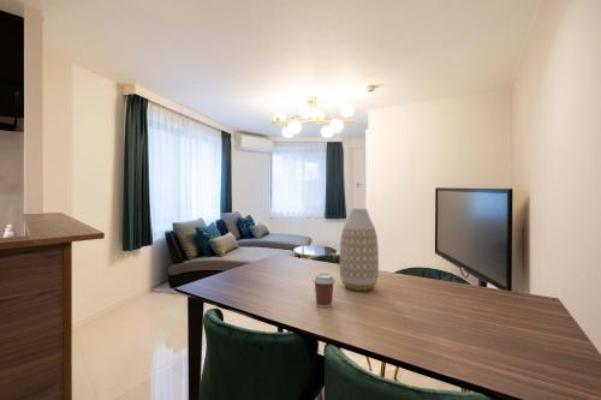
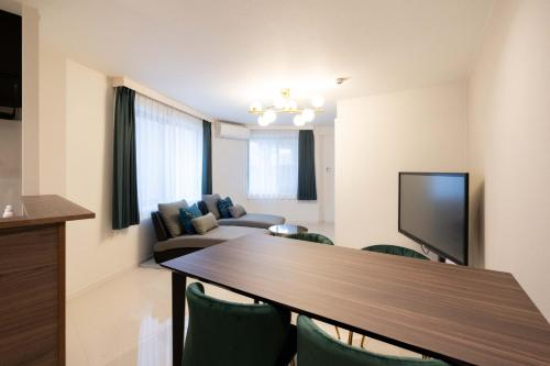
- vase (358, 247)
- coffee cup (323, 289)
